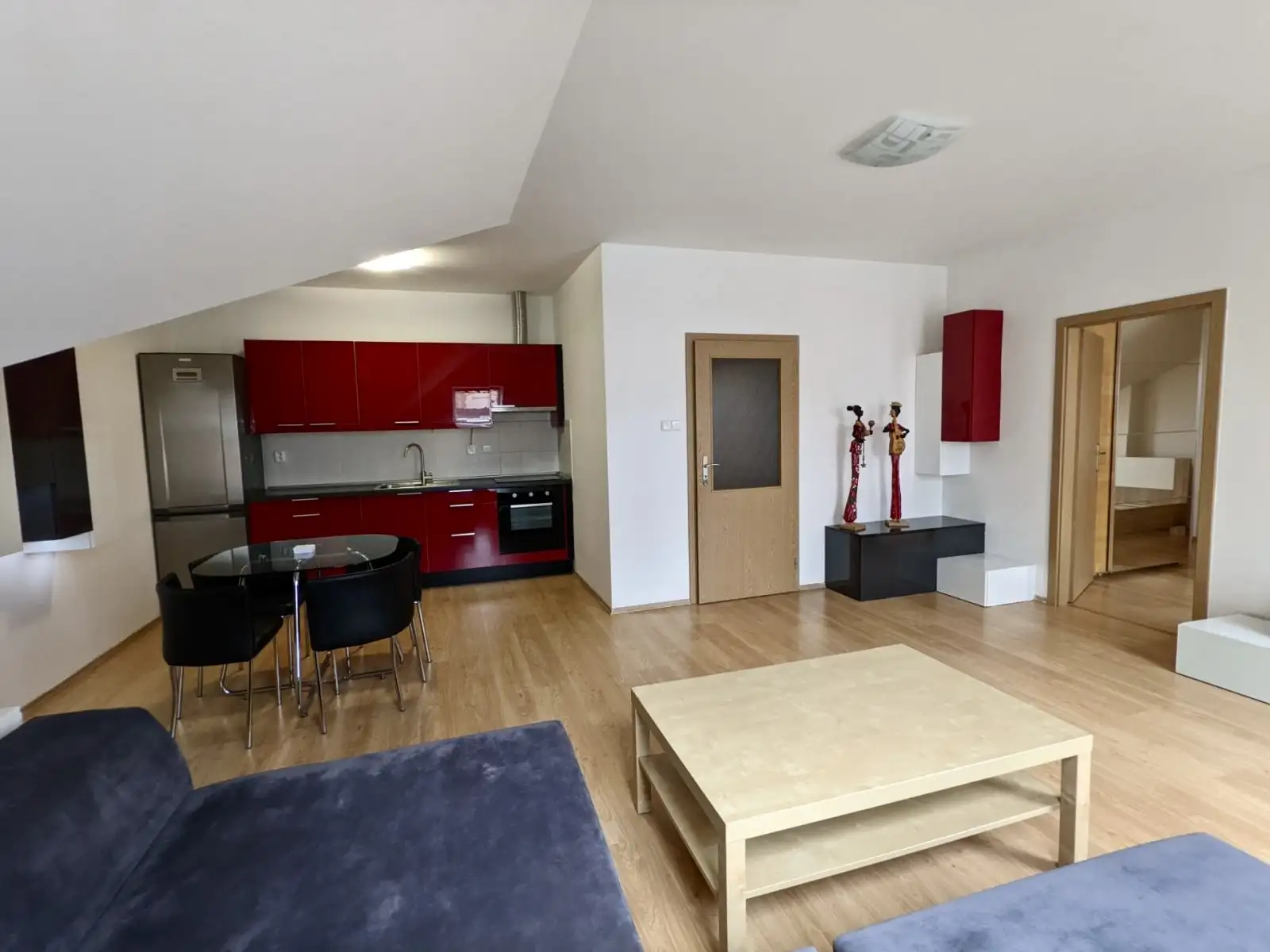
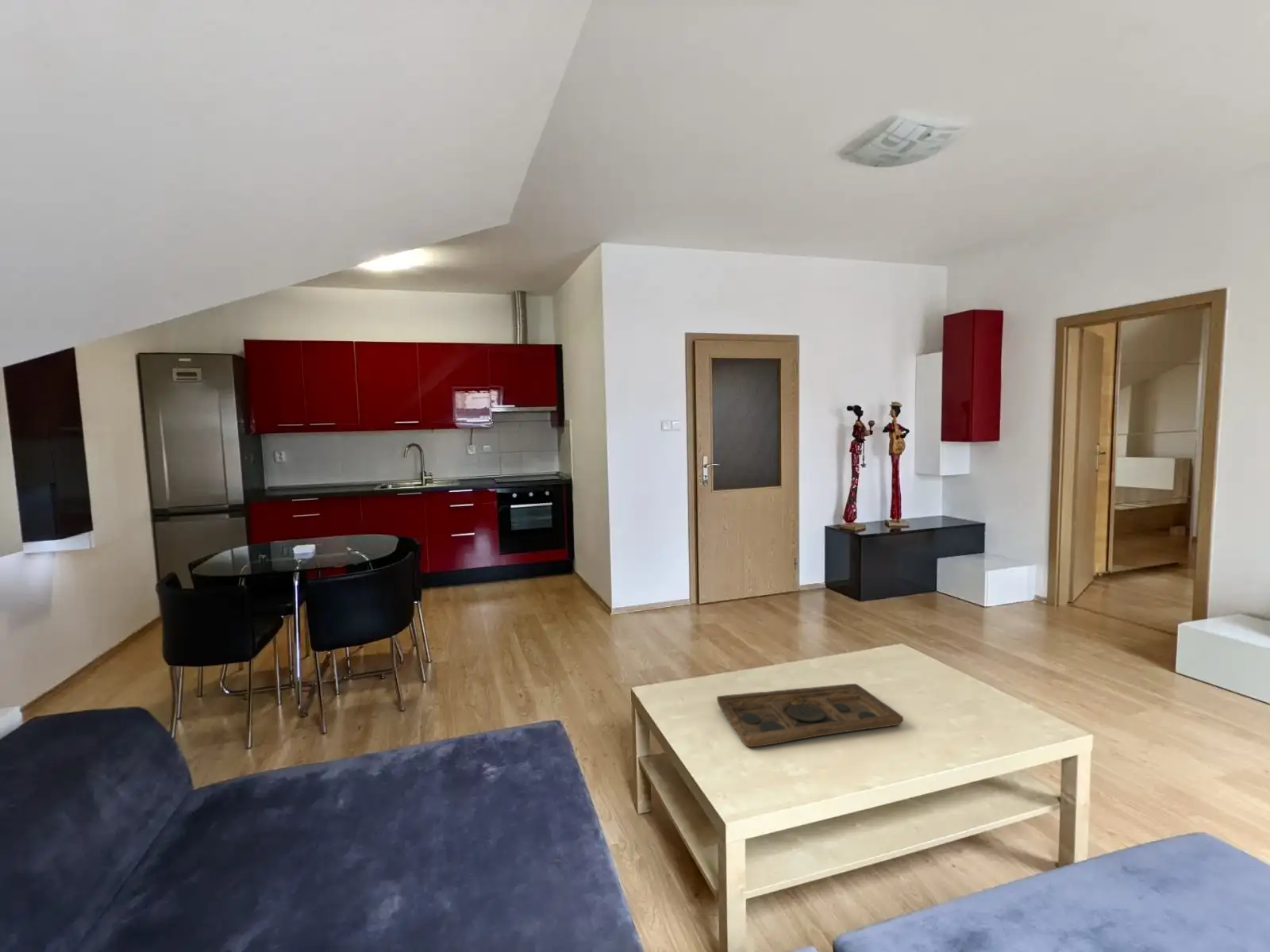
+ decorative tray (806, 711)
